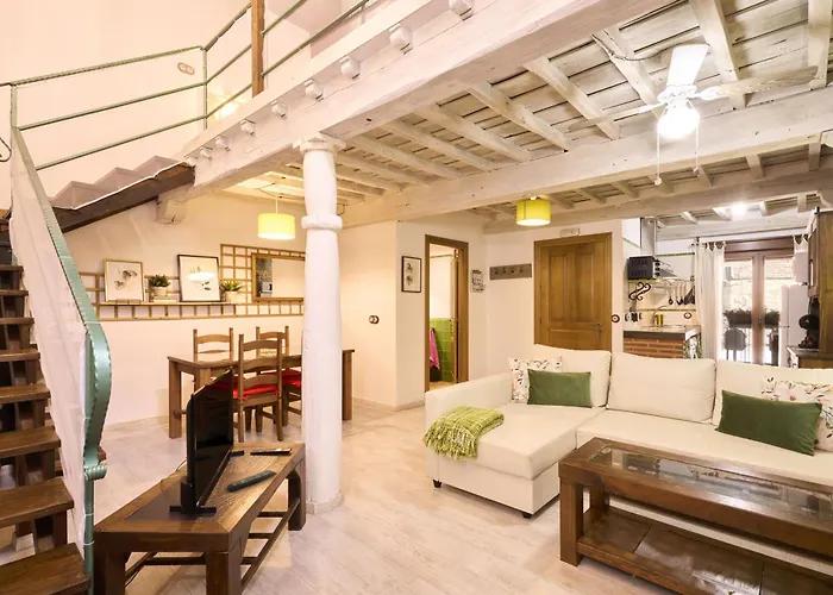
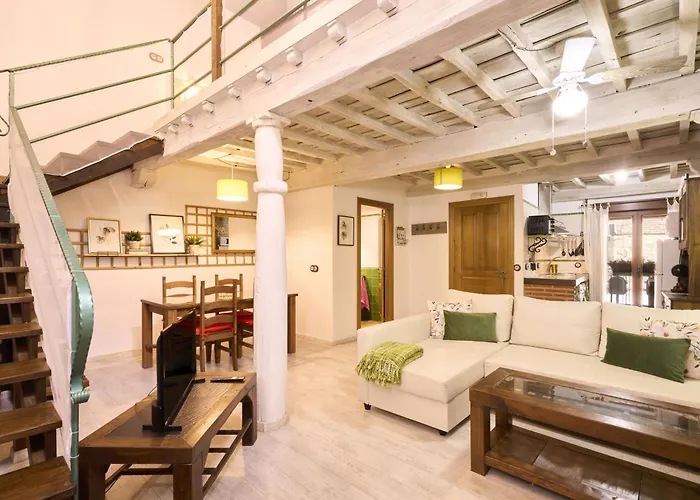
- remote control (252, 480)
